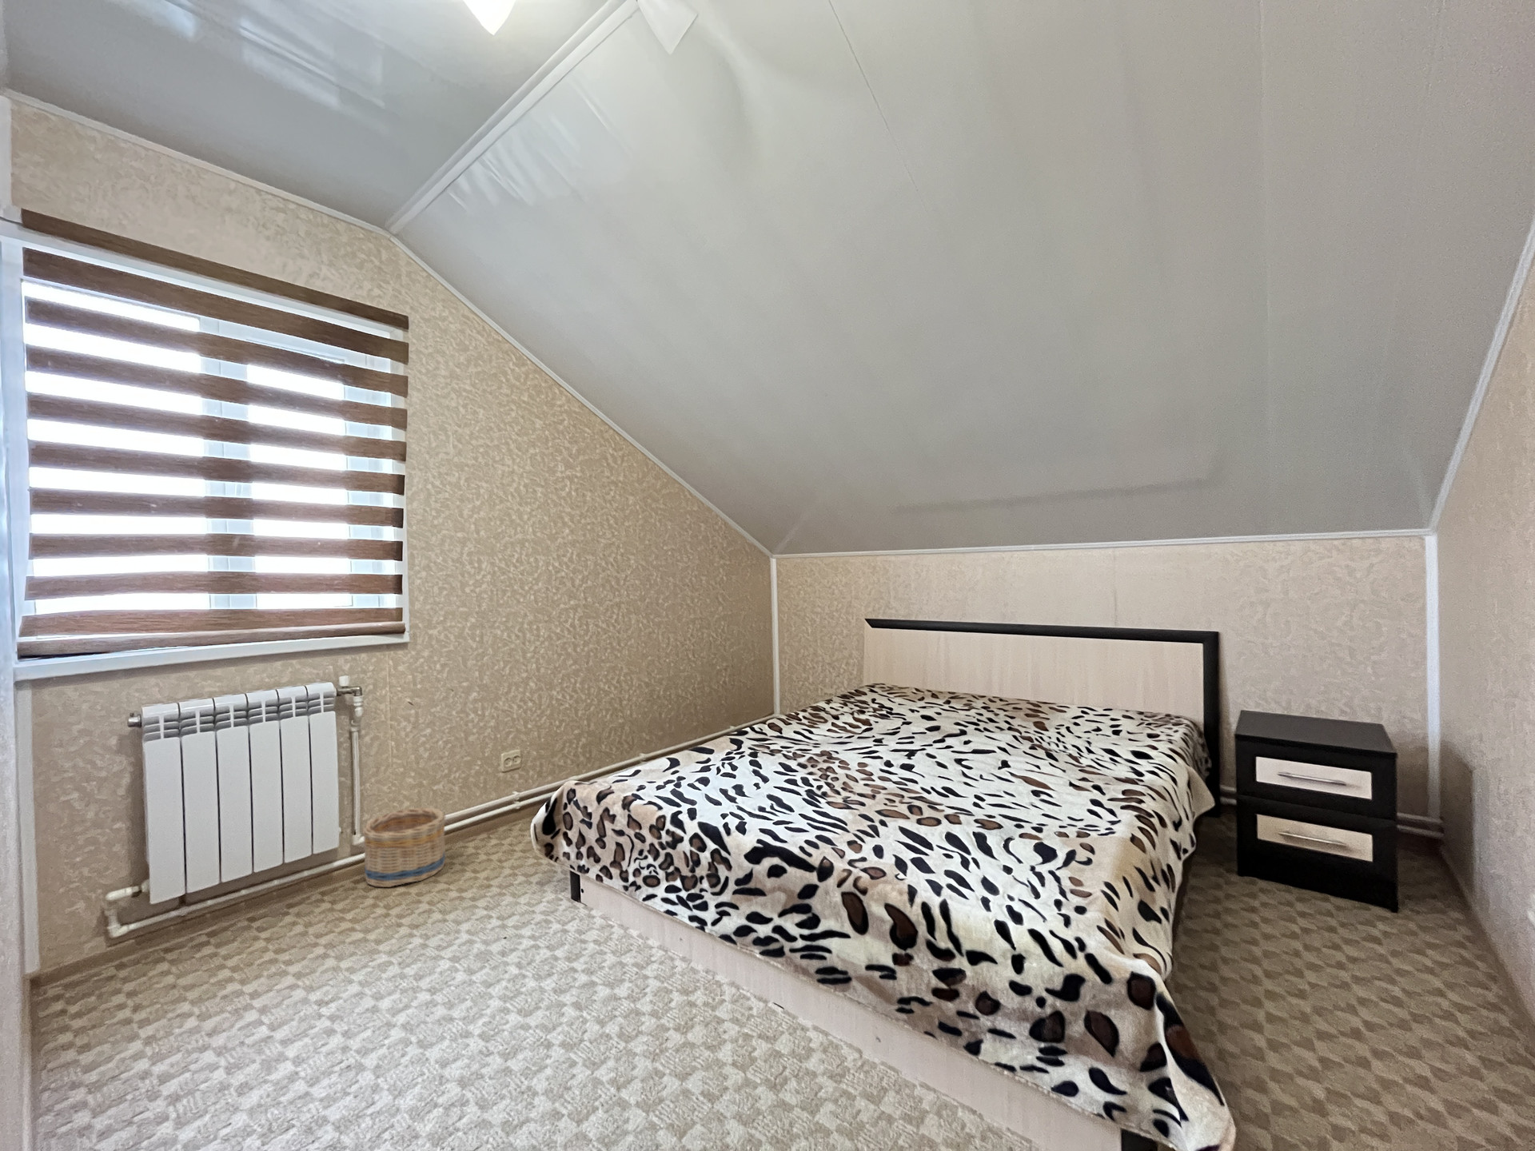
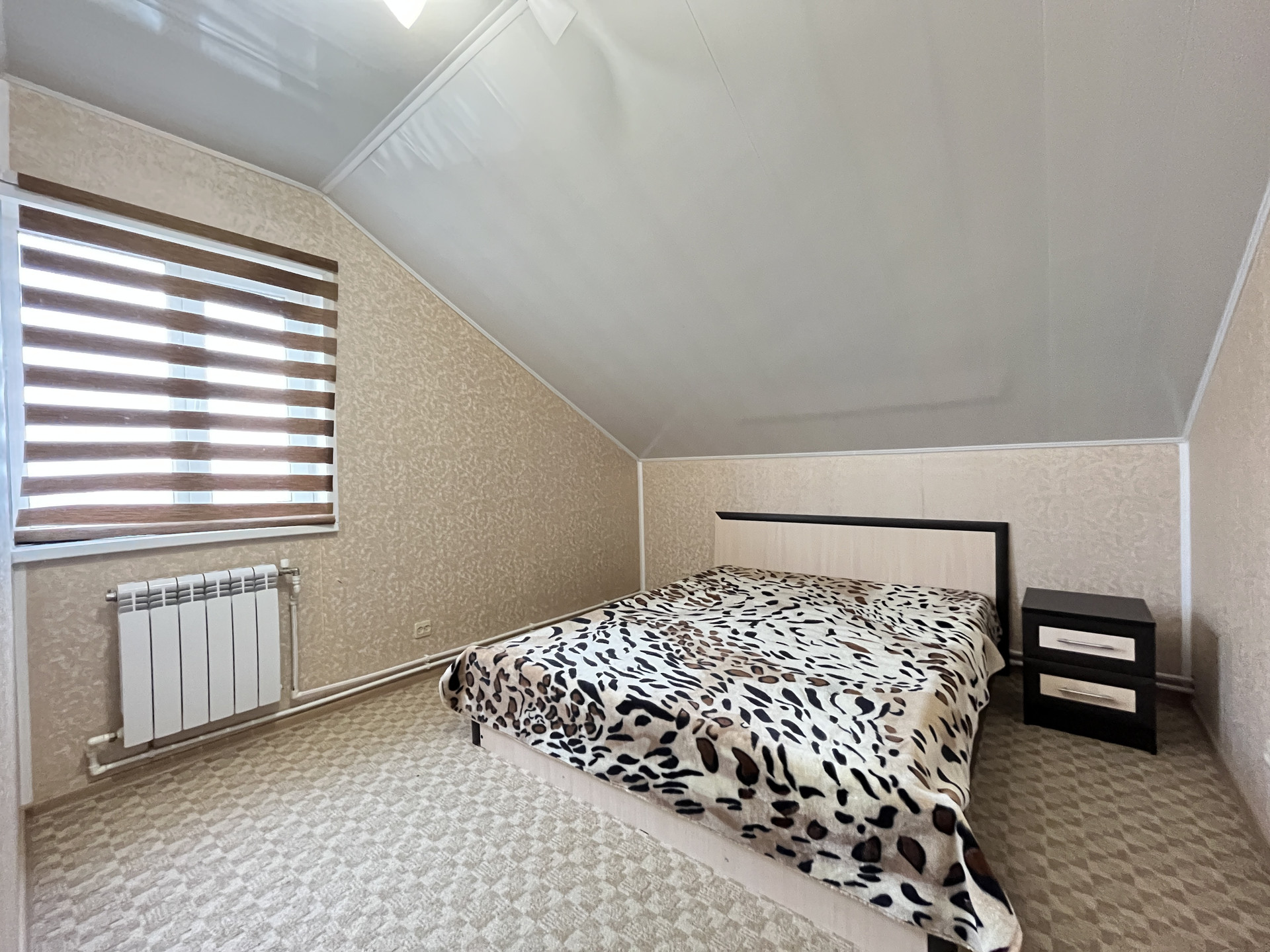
- basket (405, 845)
